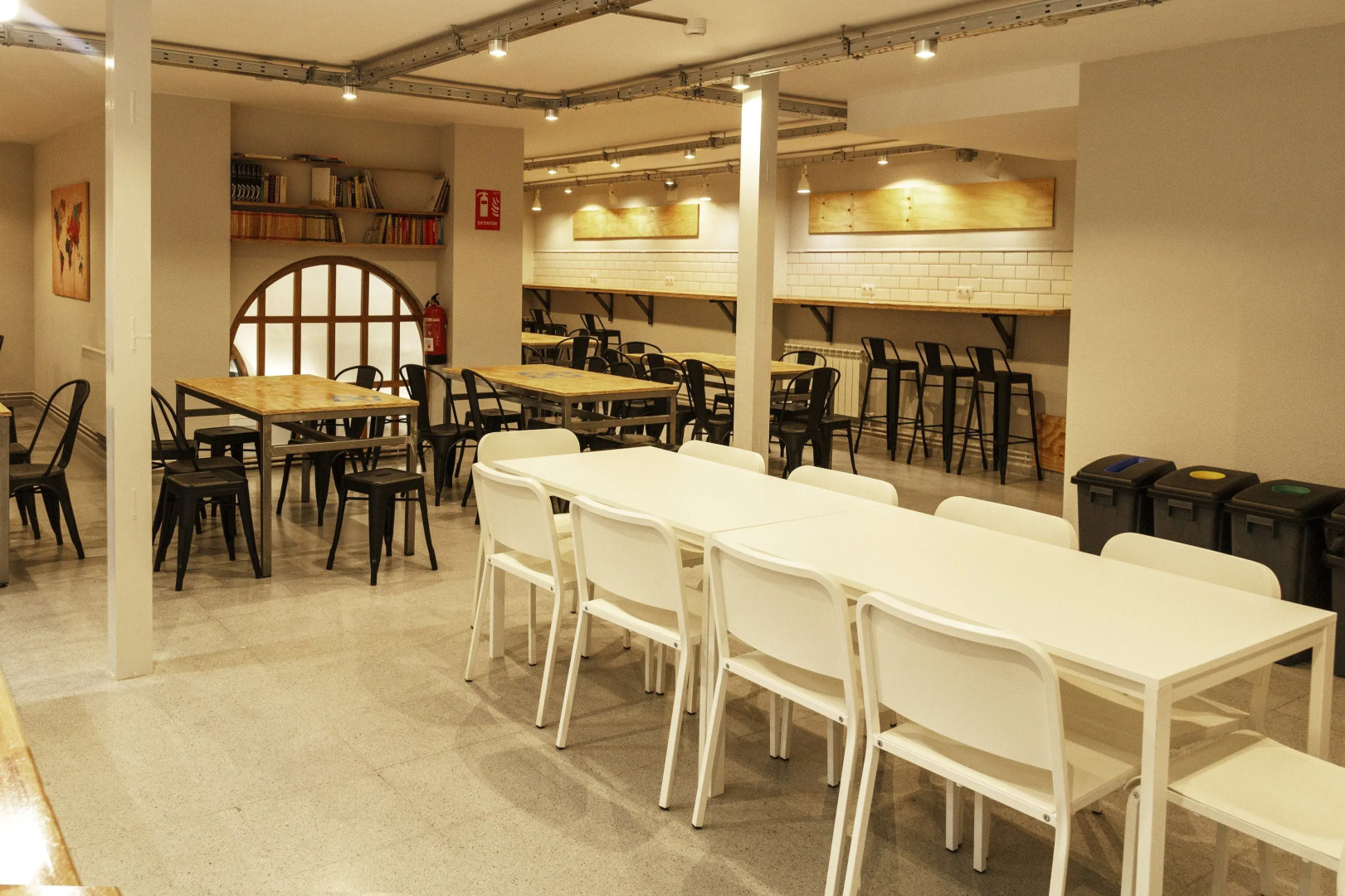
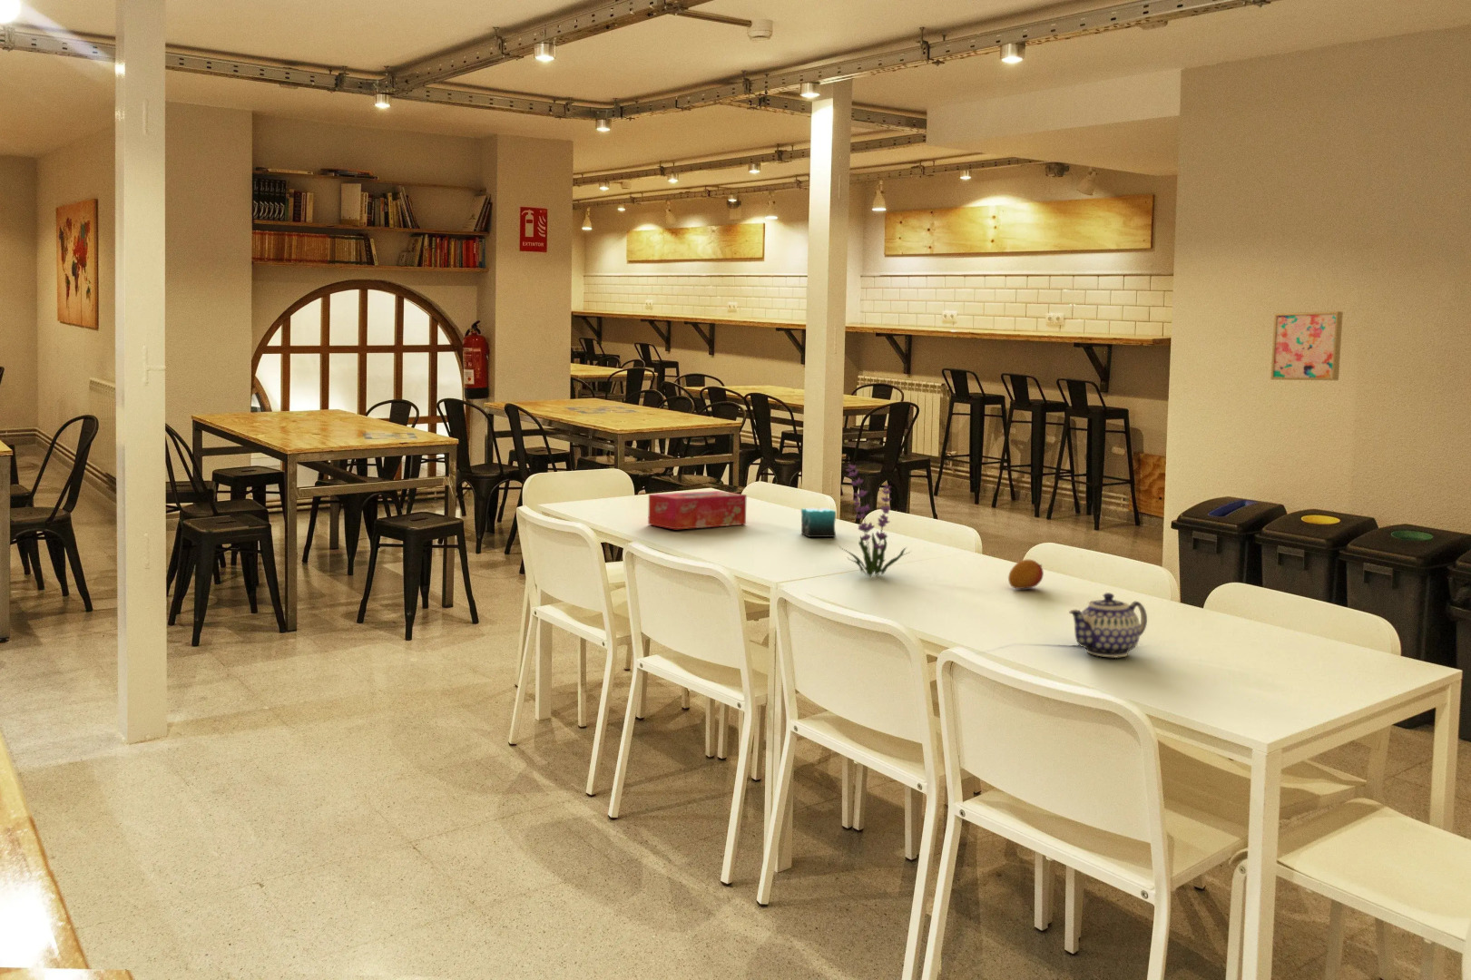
+ candle (818, 516)
+ plant (872, 523)
+ fruit (1026, 573)
+ wall art (1306, 346)
+ teapot (1108, 622)
+ tissue box (697, 509)
